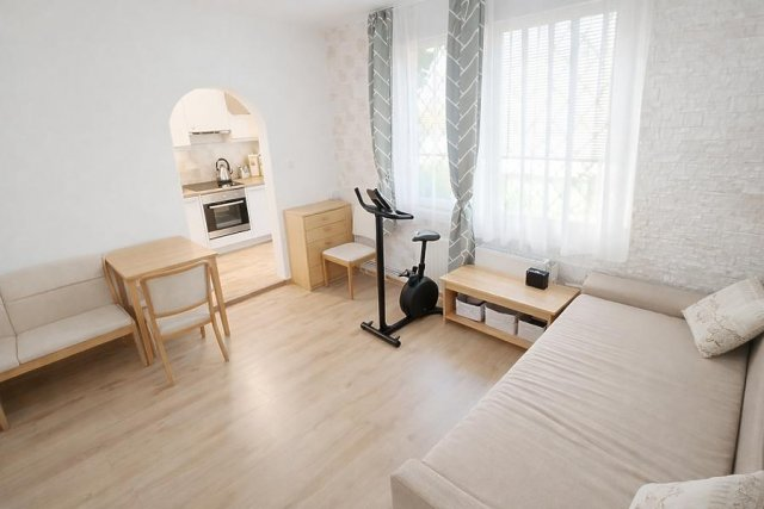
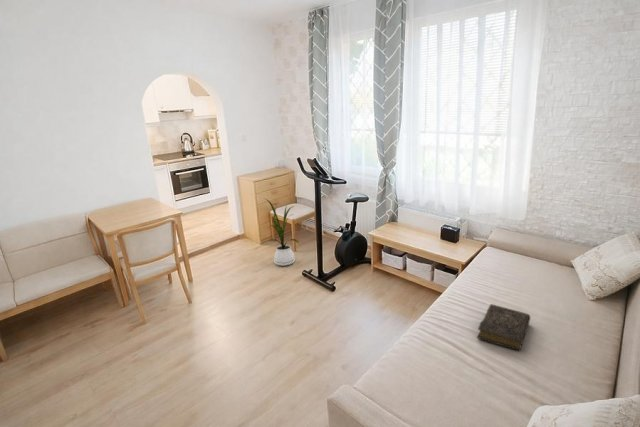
+ book (503, 325)
+ house plant (280, 231)
